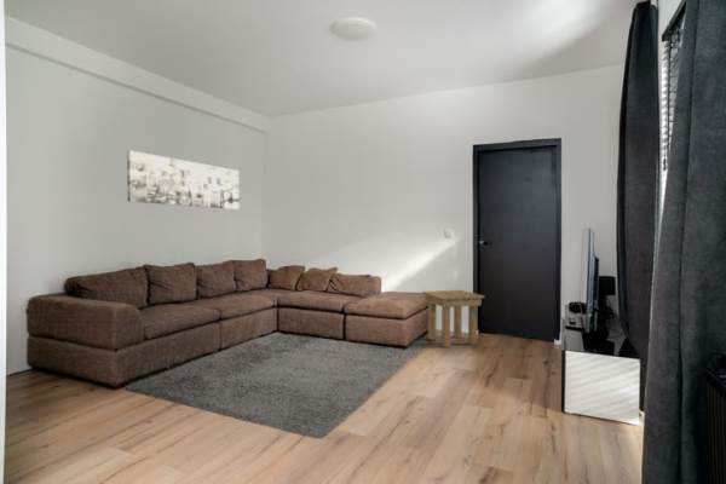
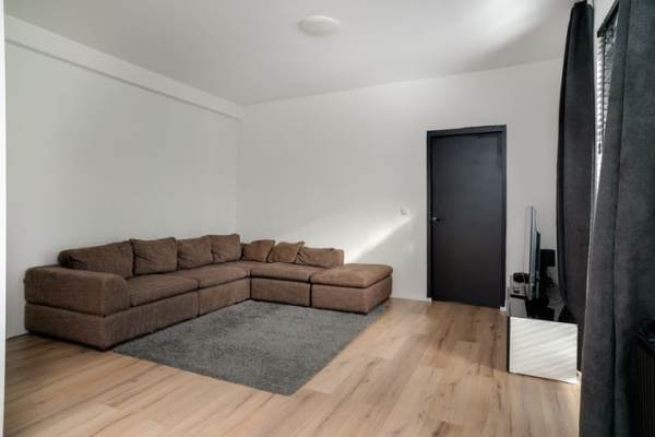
- side table (454, 317)
- wall art (190, 184)
